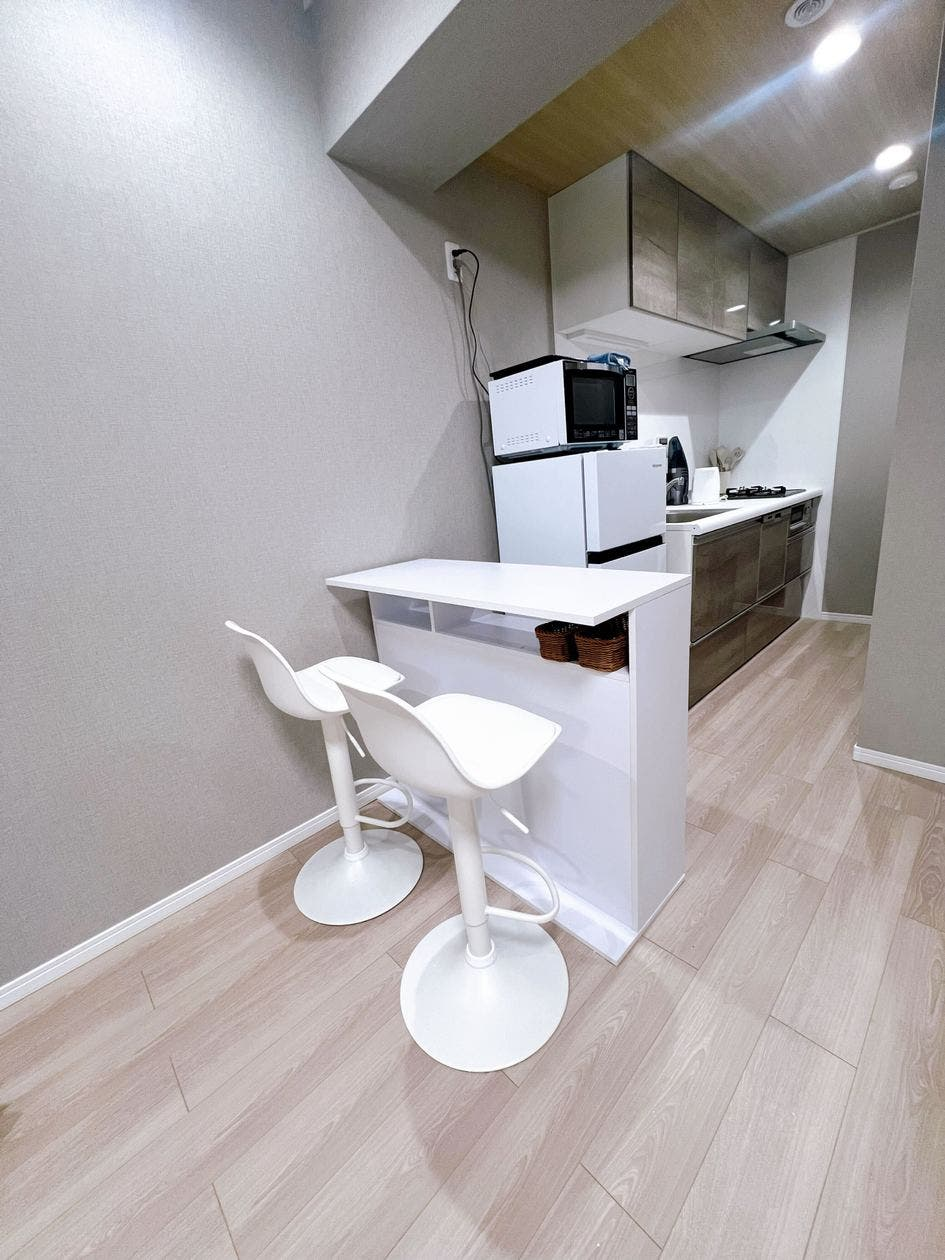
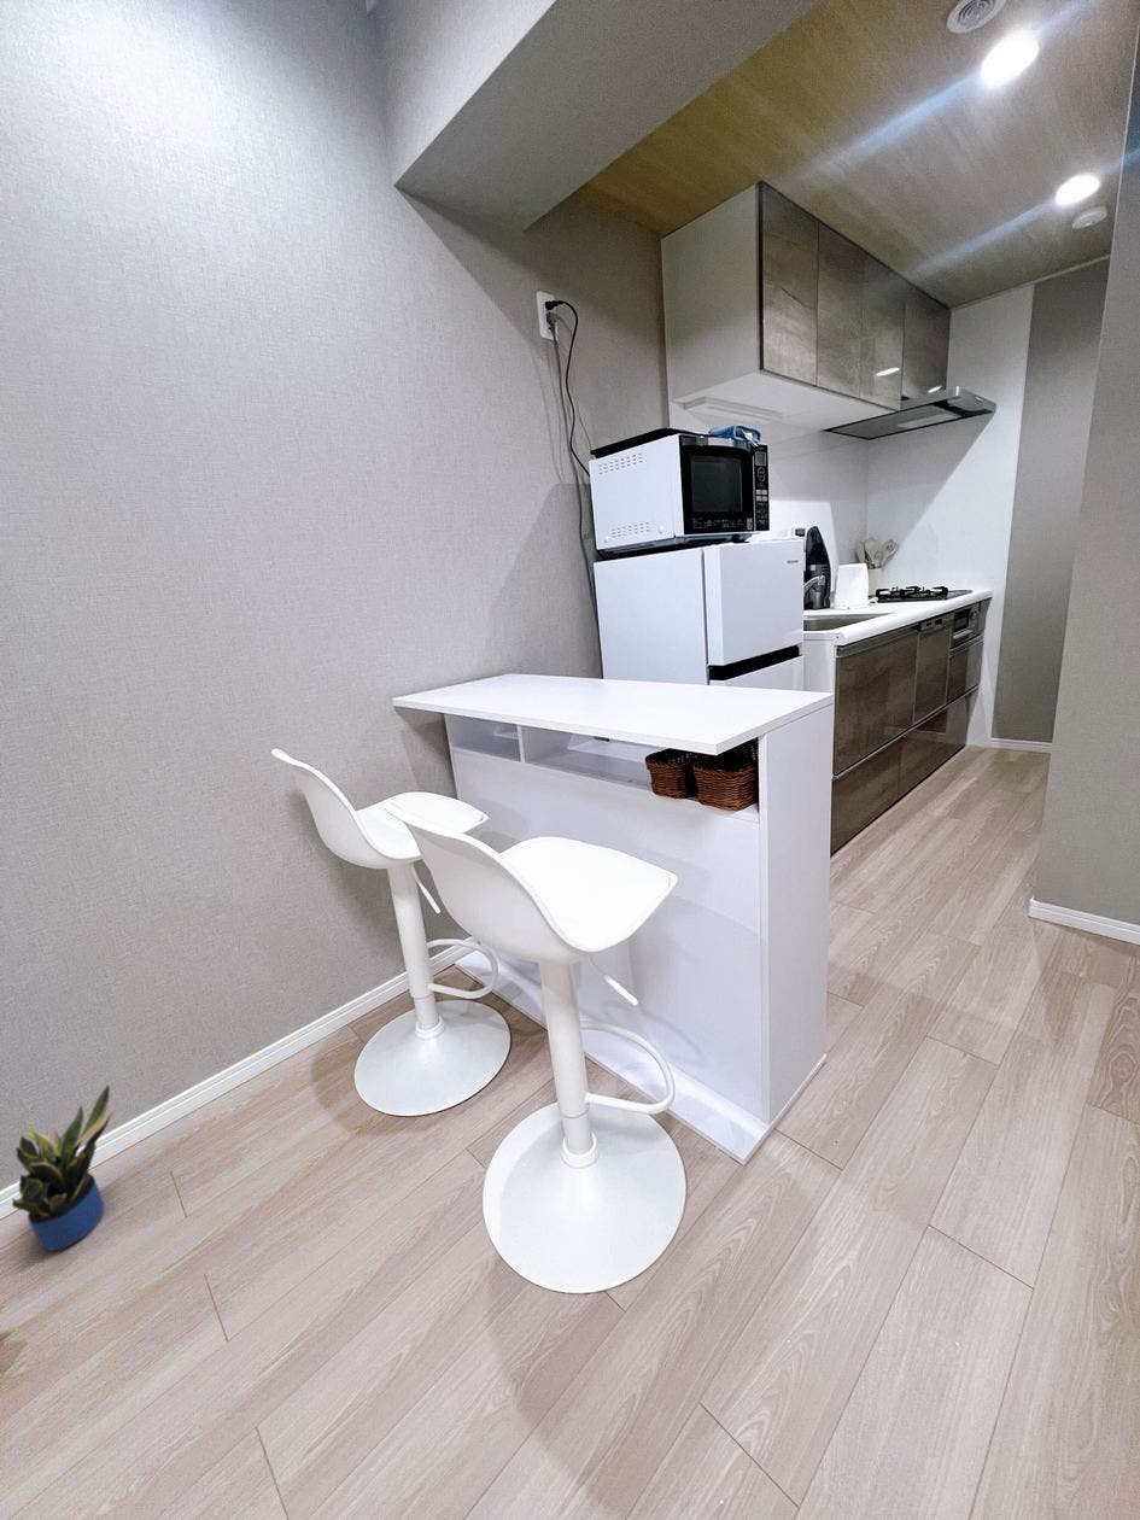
+ potted plant (71, 1157)
